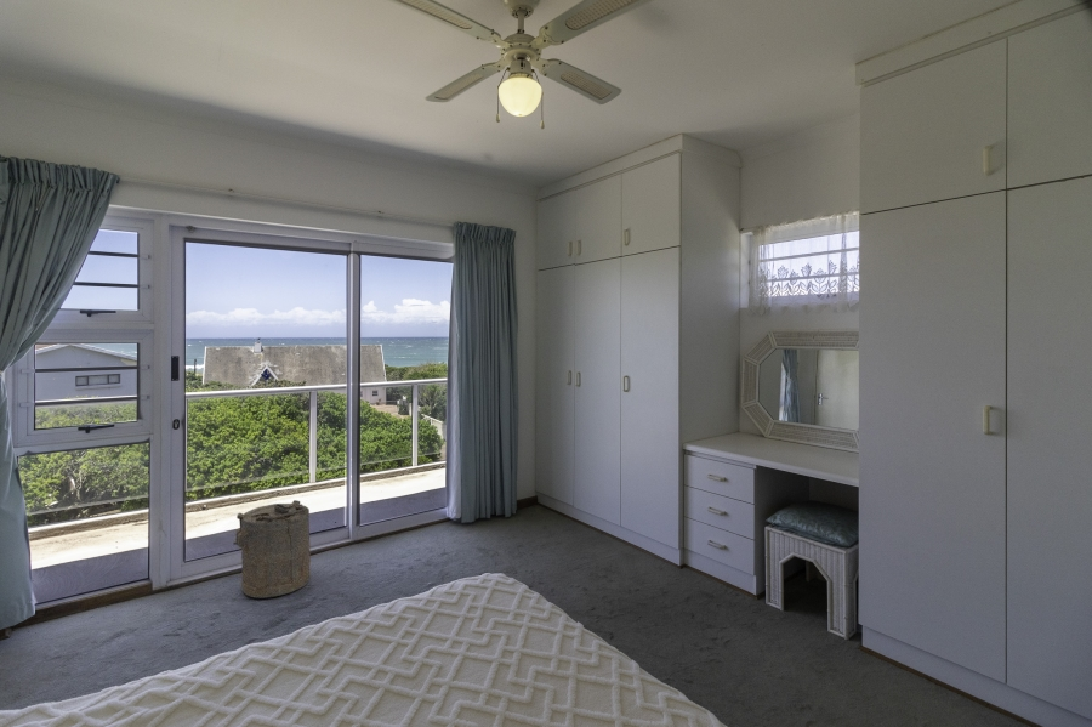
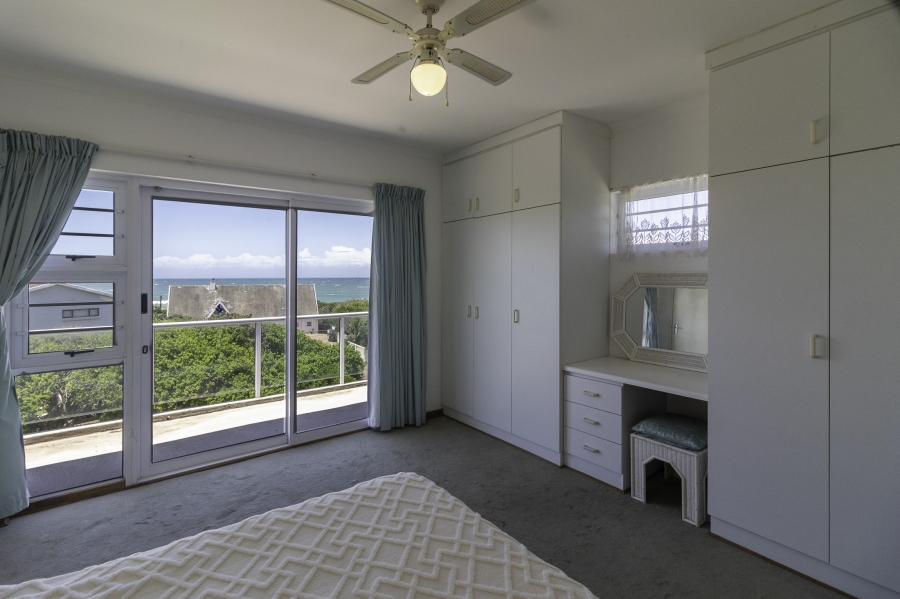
- laundry hamper (272, 544)
